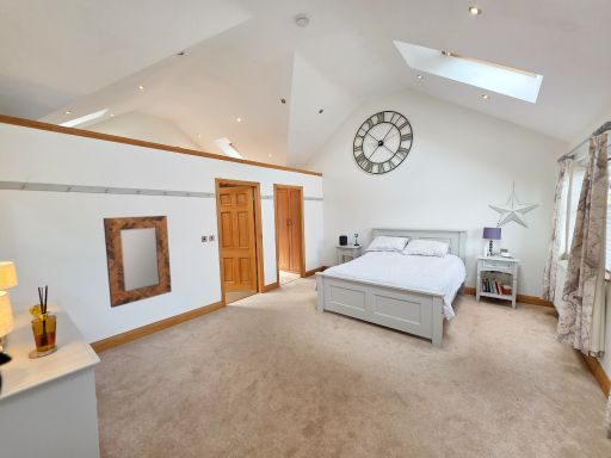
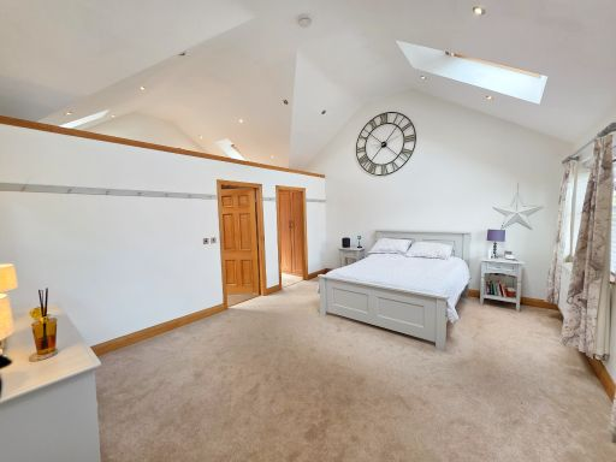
- home mirror (140, 258)
